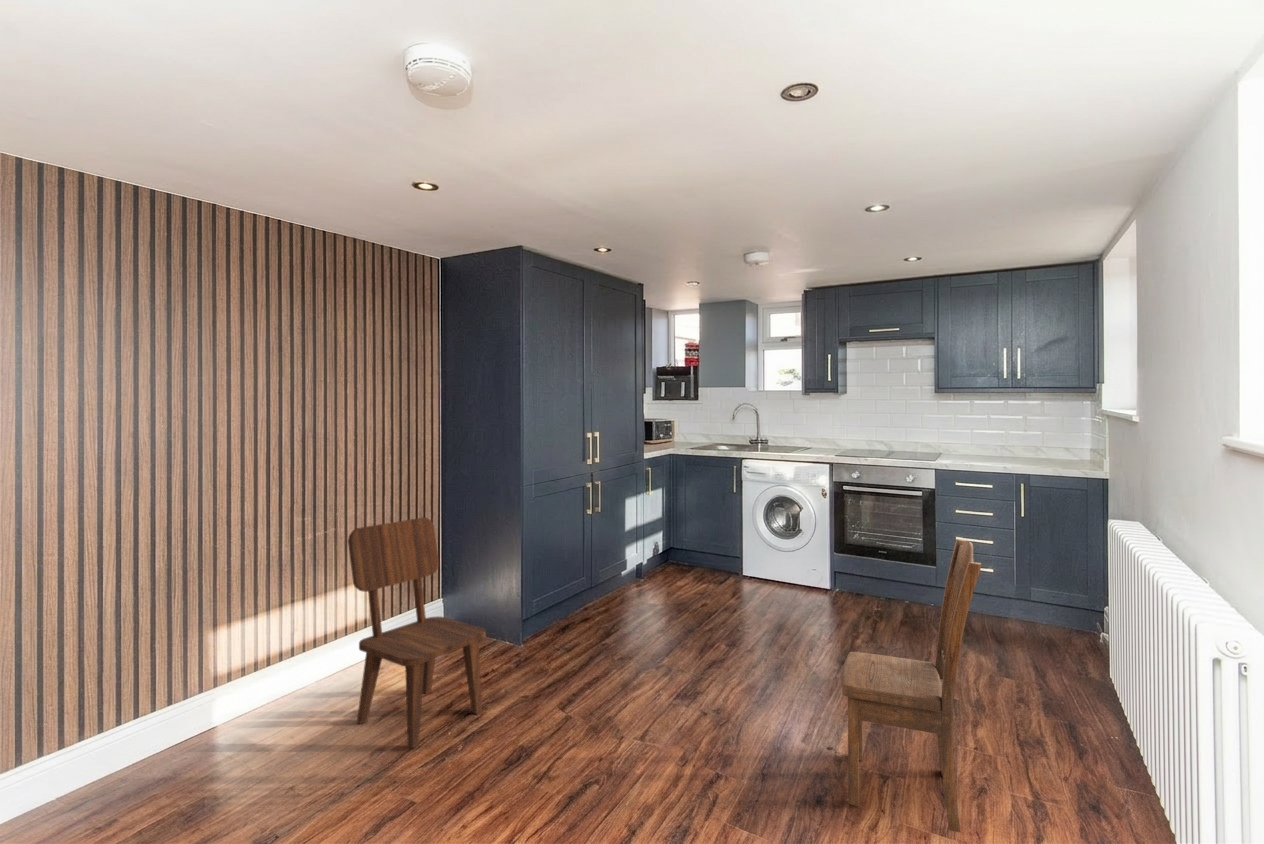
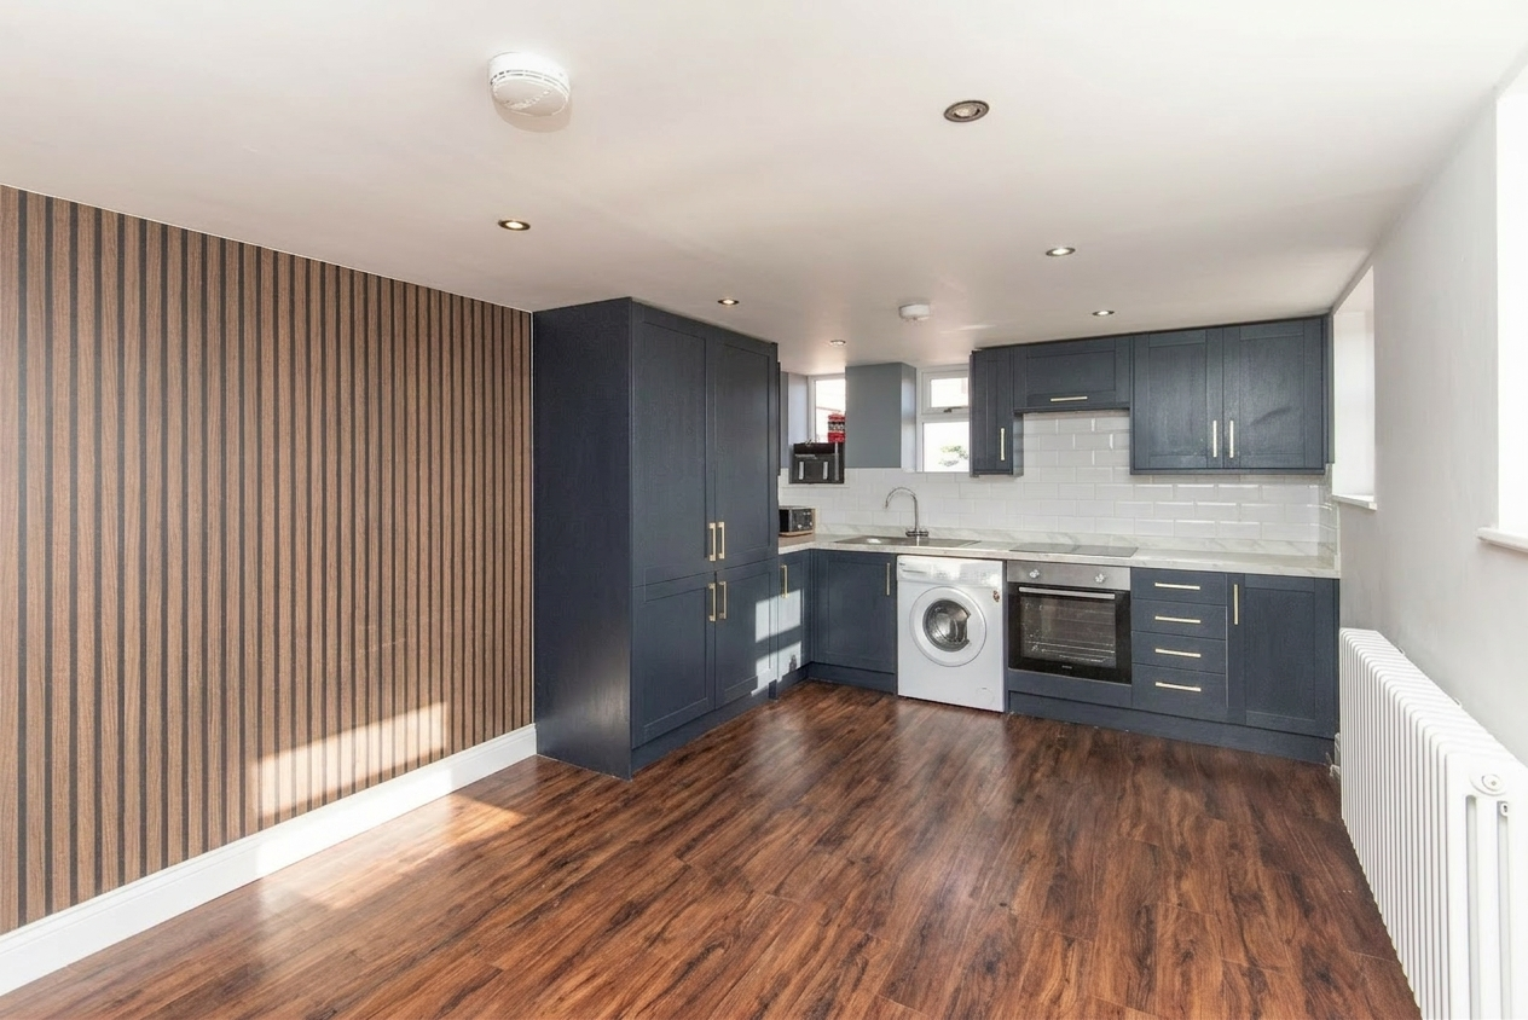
- dining chair (905, 664)
- dining chair (420, 621)
